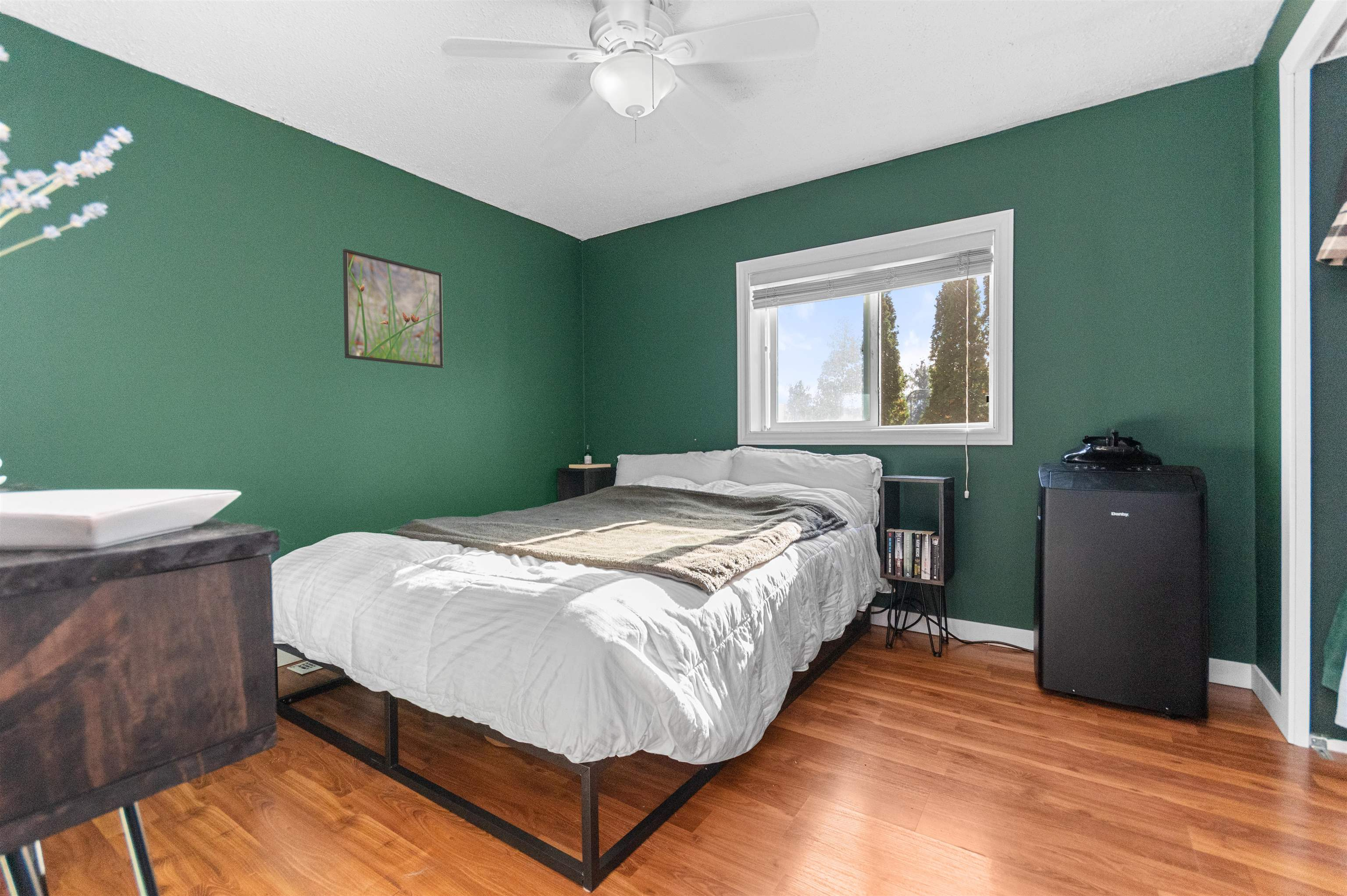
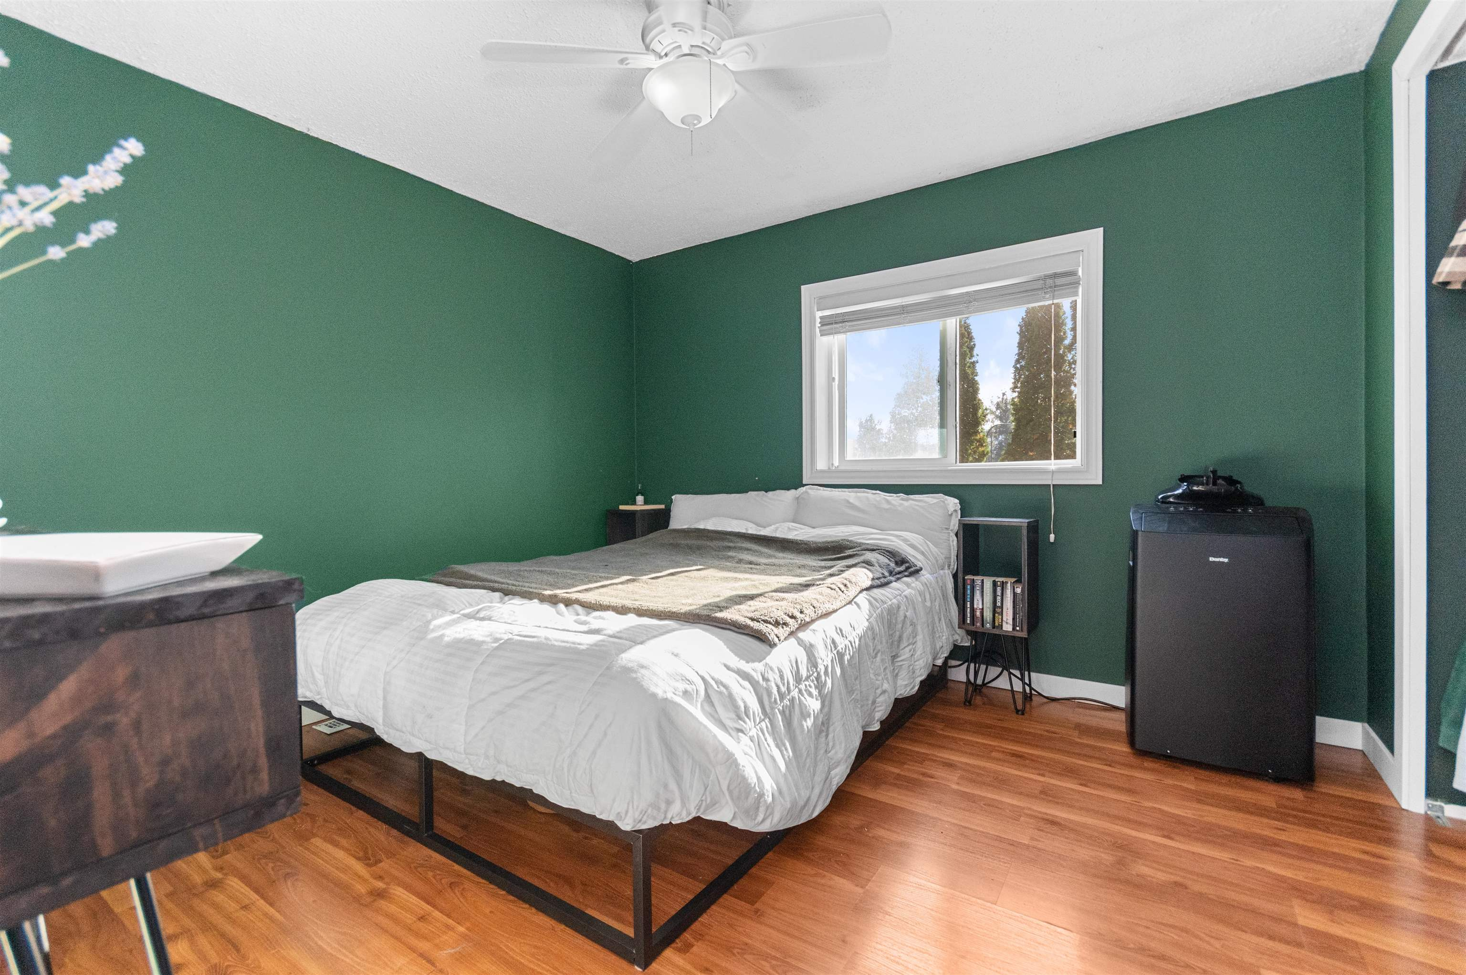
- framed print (396, 313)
